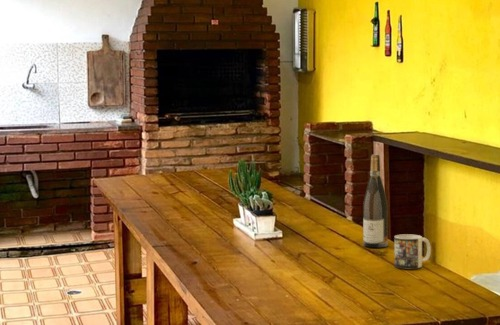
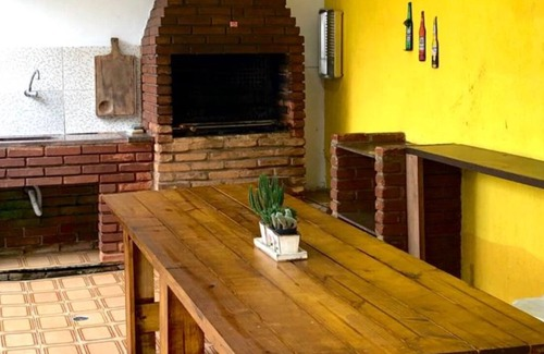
- mug (413, 250)
- wine bottle (375, 200)
